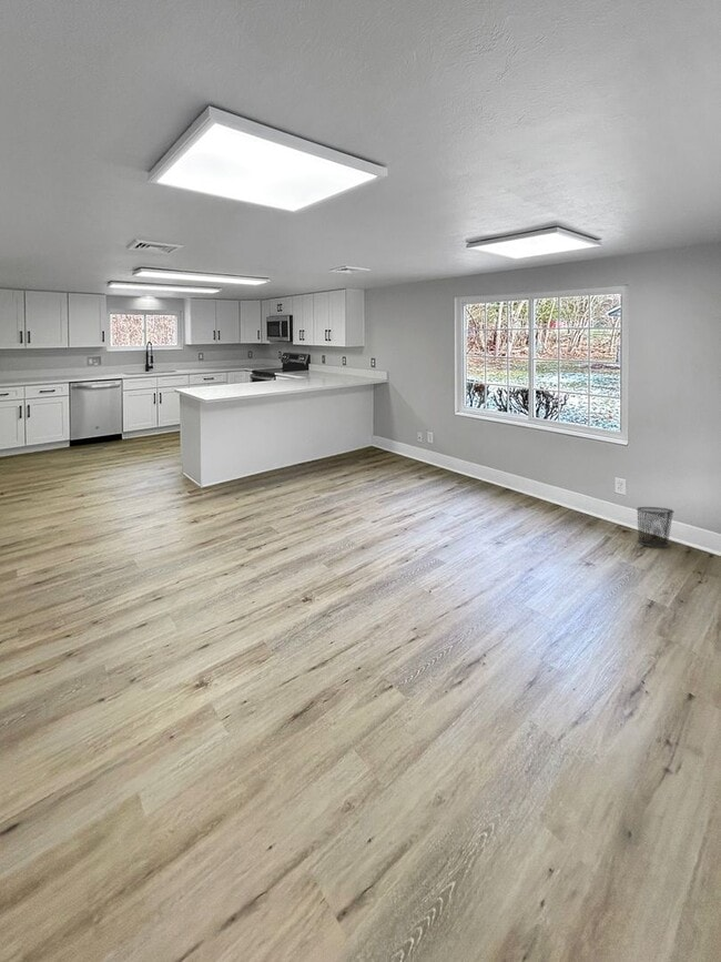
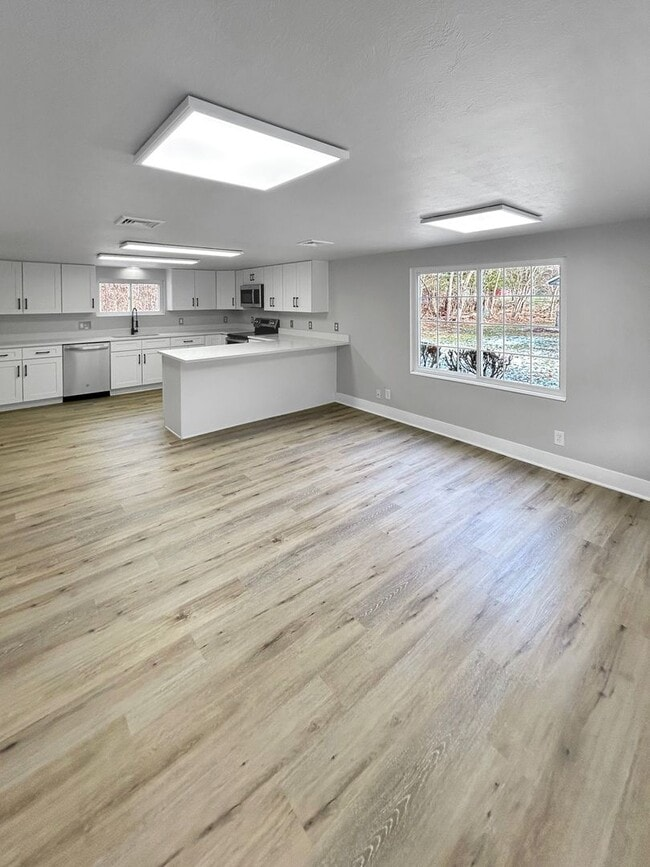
- waste bin (653, 526)
